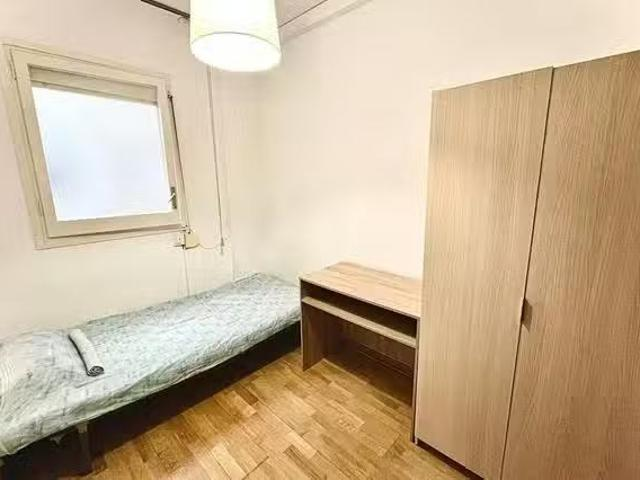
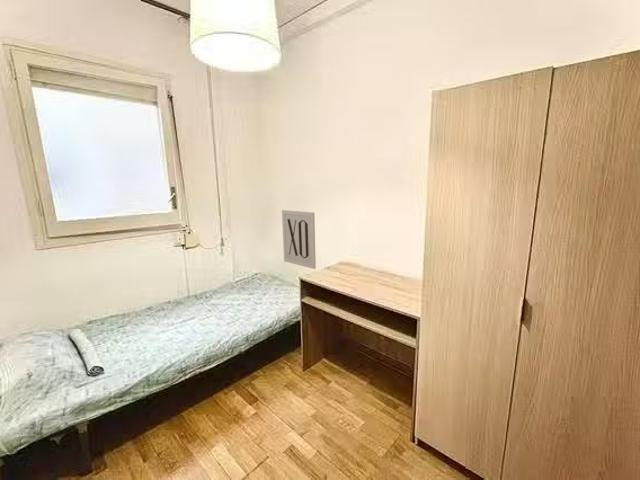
+ wall art (298, 238)
